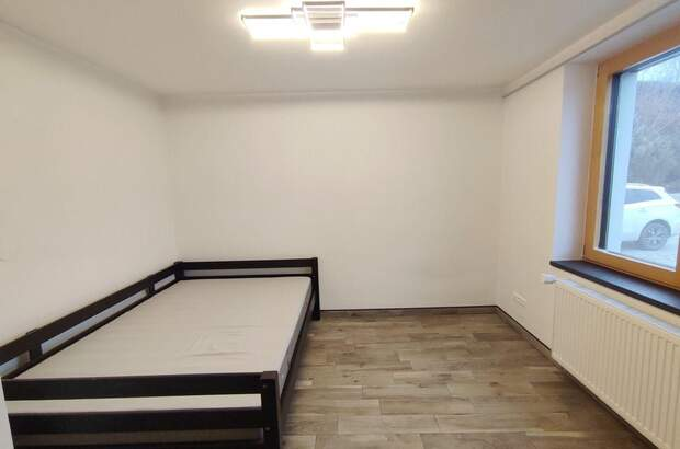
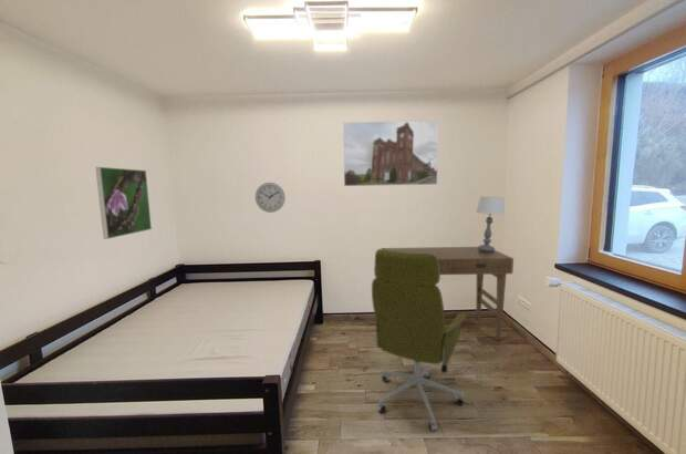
+ wall clock (269, 197)
+ desk (440, 274)
+ office chair (416, 324)
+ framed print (389, 154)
+ table lamp (487, 224)
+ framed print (126, 202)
